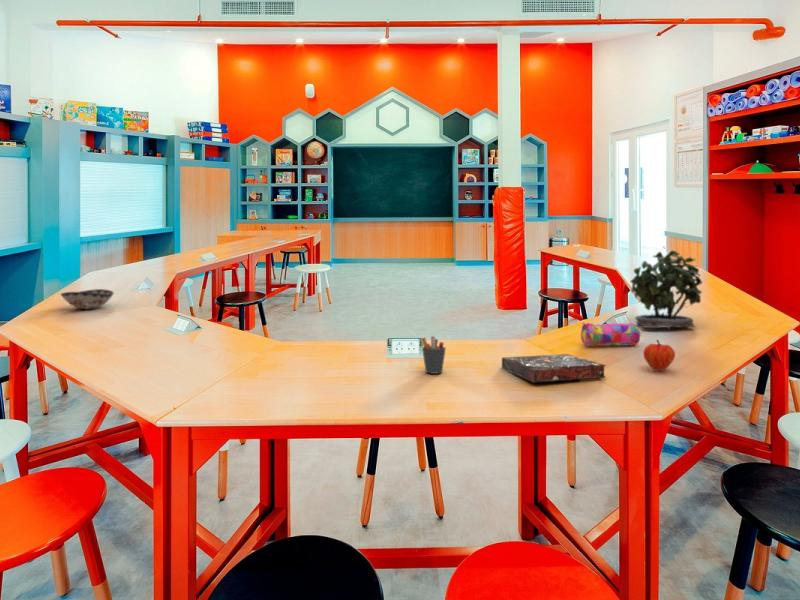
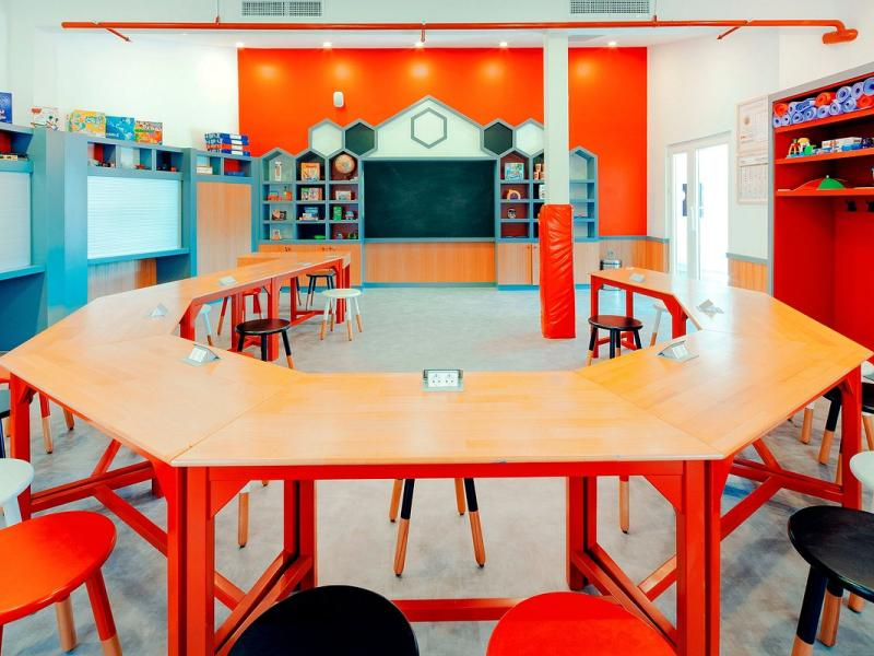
- pen holder (433, 353)
- pencil case (609, 333)
- book (551, 366)
- decorative bowl (88, 299)
- fruit (658, 355)
- potted plant (665, 285)
